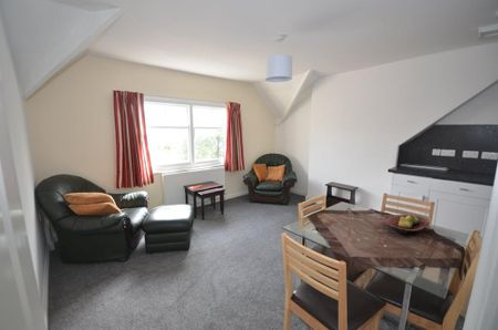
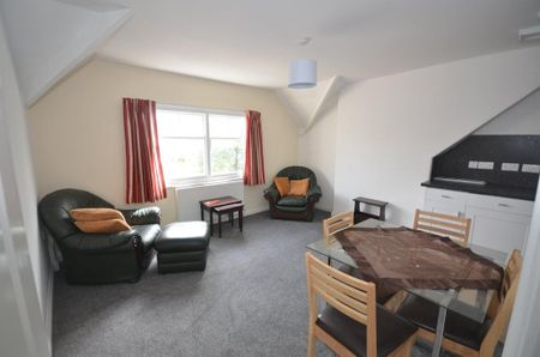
- fruit bowl (407, 221)
